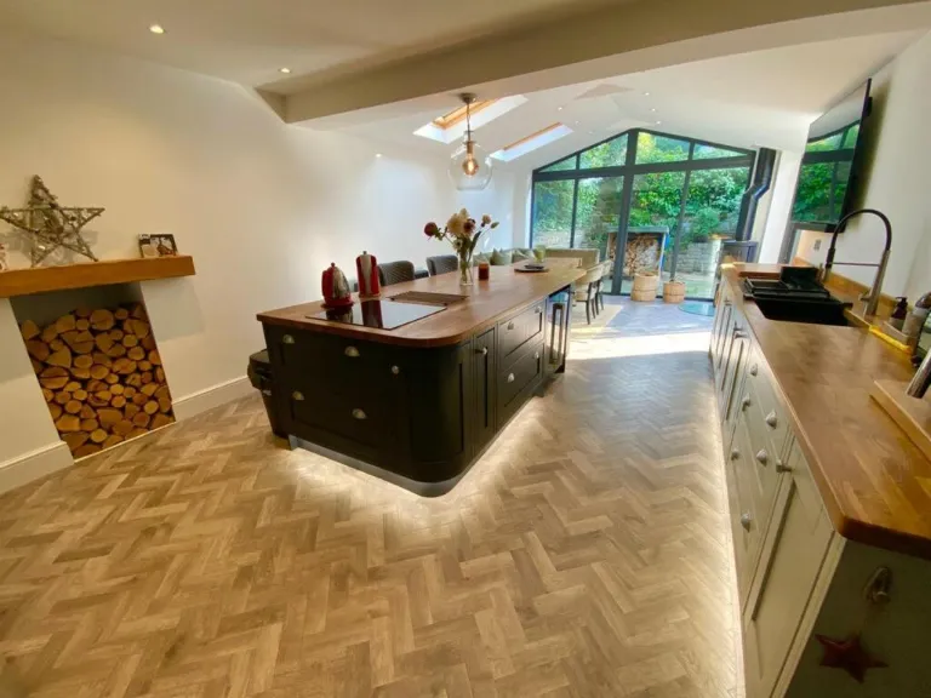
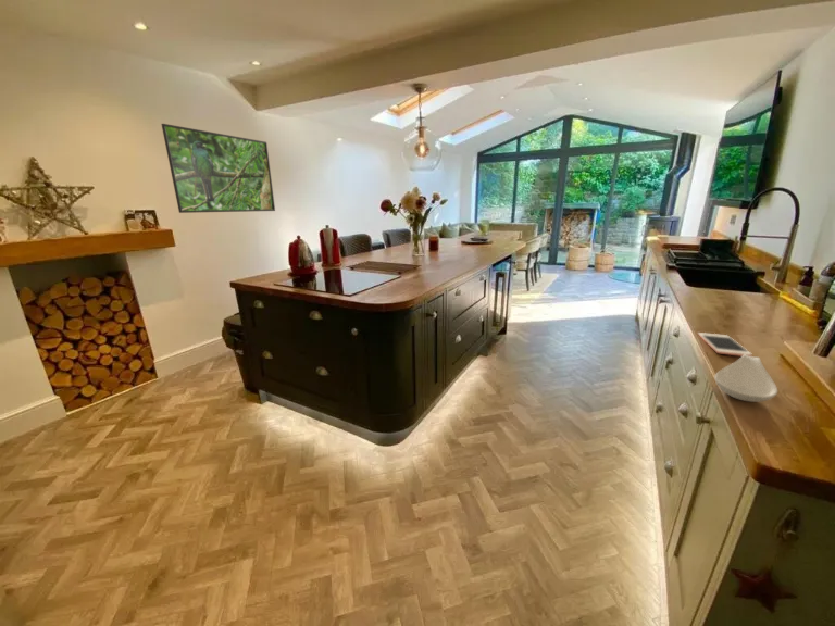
+ spoon rest (746, 375)
+ cell phone (722, 343)
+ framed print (226, 174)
